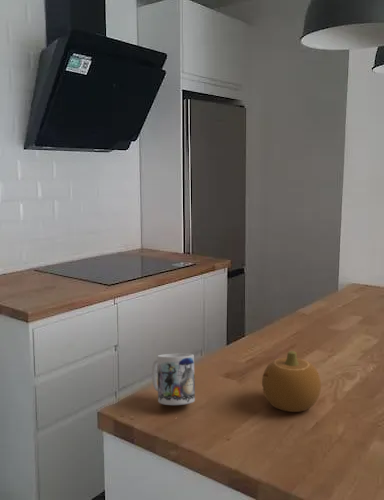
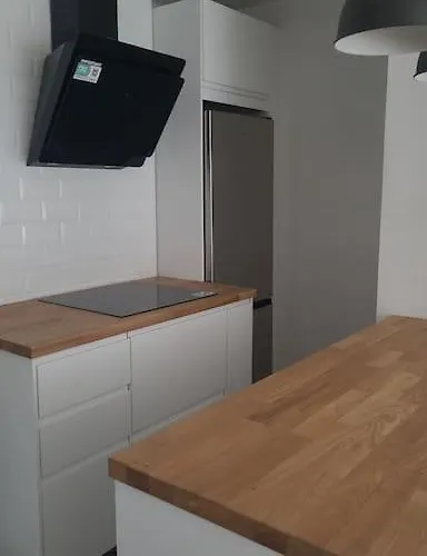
- mug (170, 377)
- fruit (291, 377)
